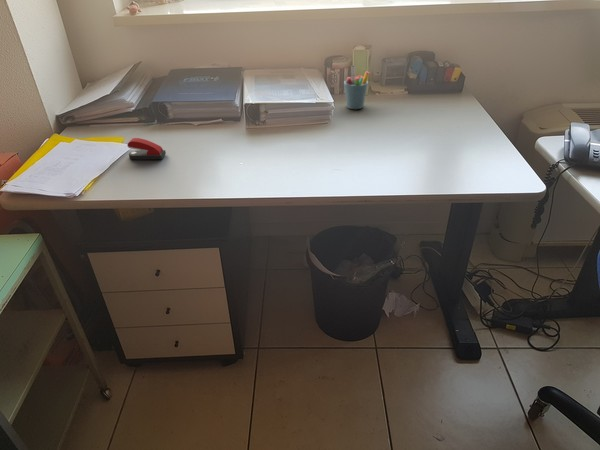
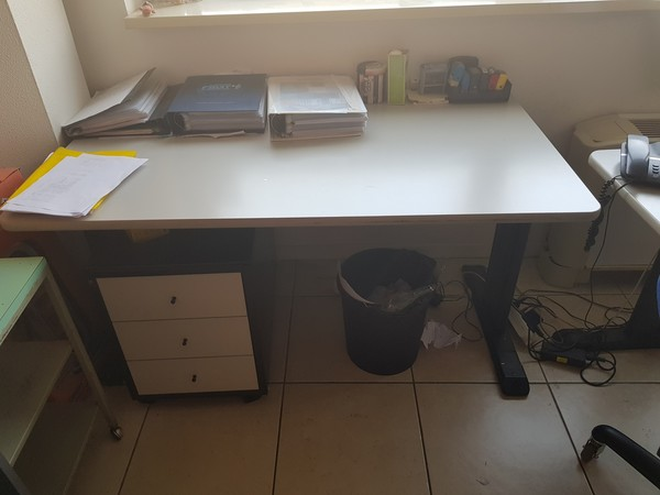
- pen holder (356, 87)
- stapler (145, 148)
